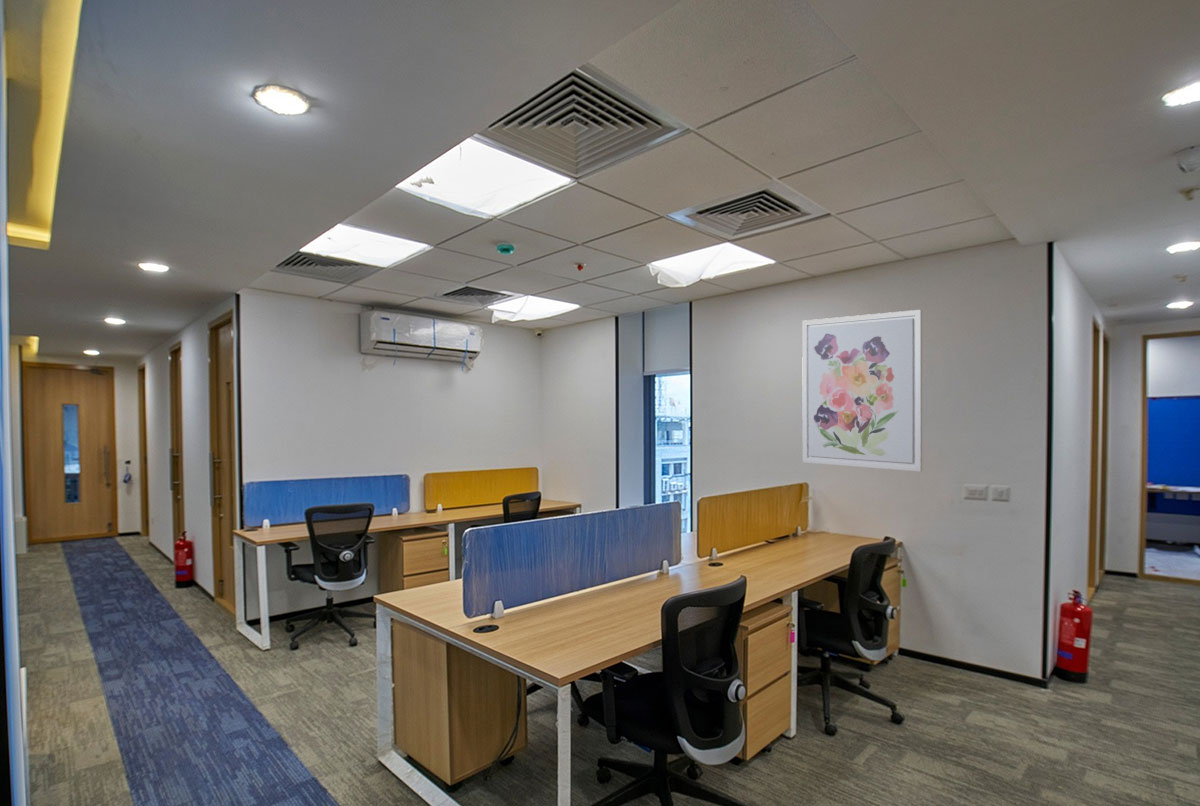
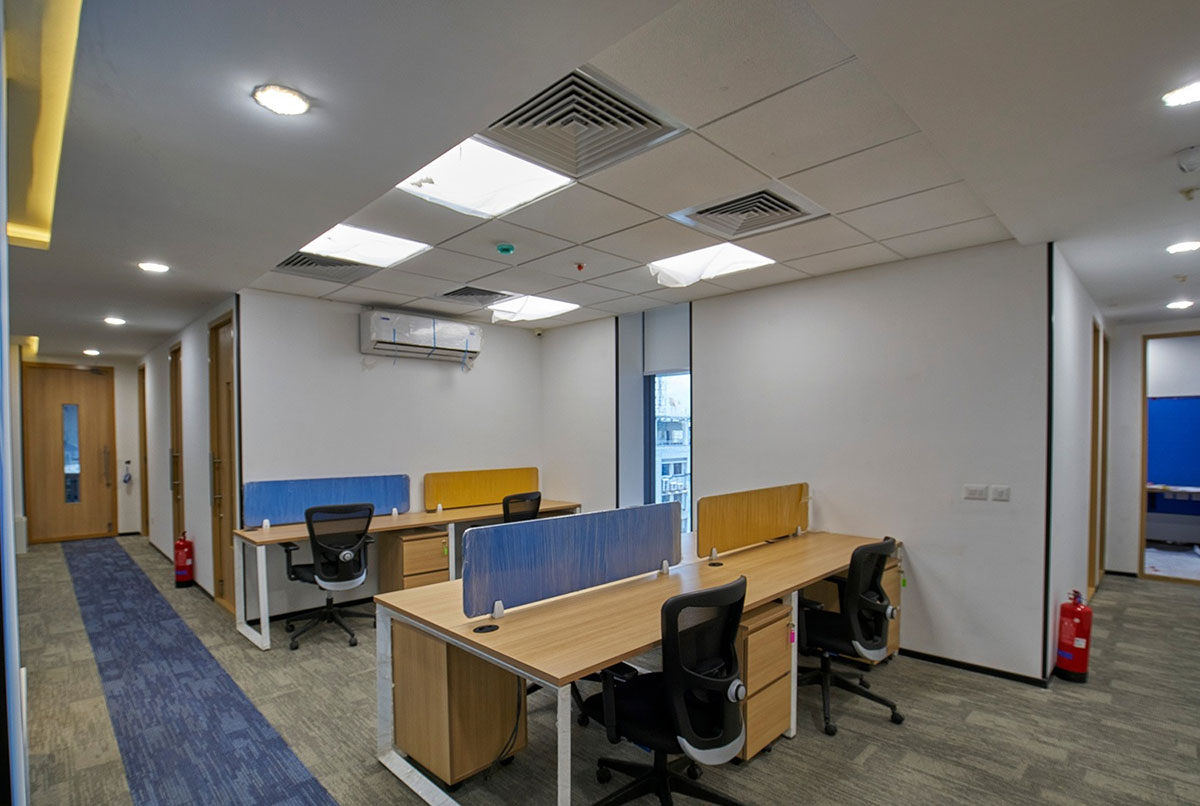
- wall art (858, 391)
